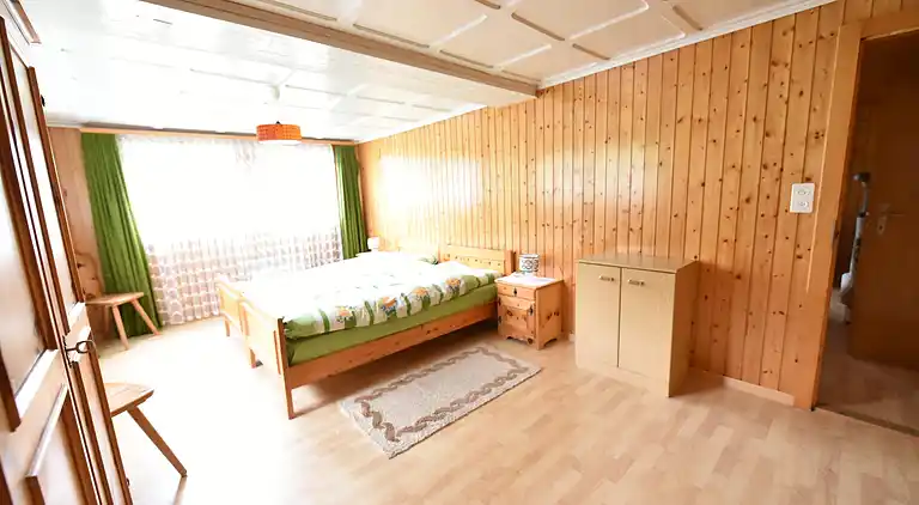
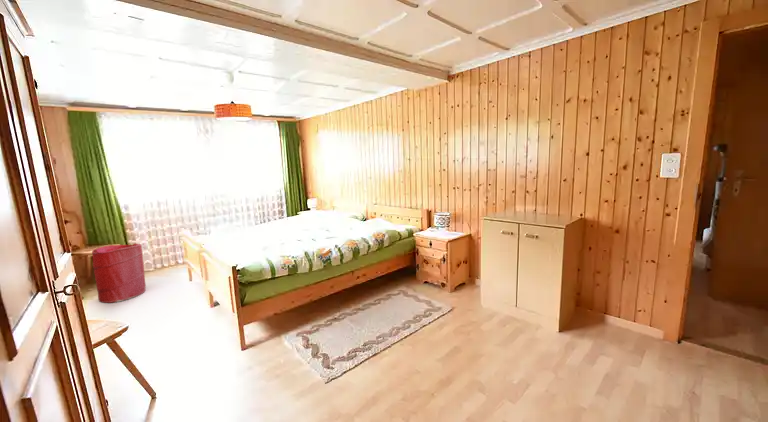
+ laundry hamper (120, 270)
